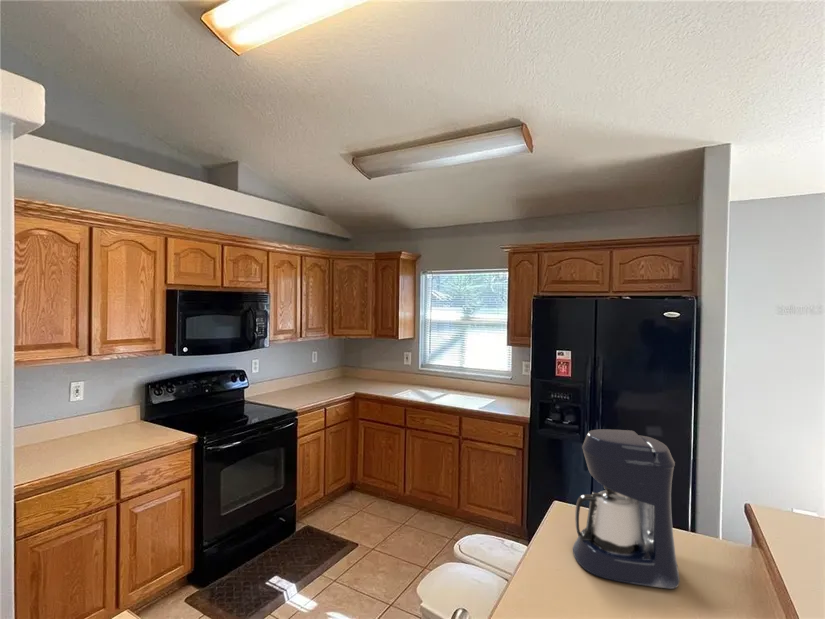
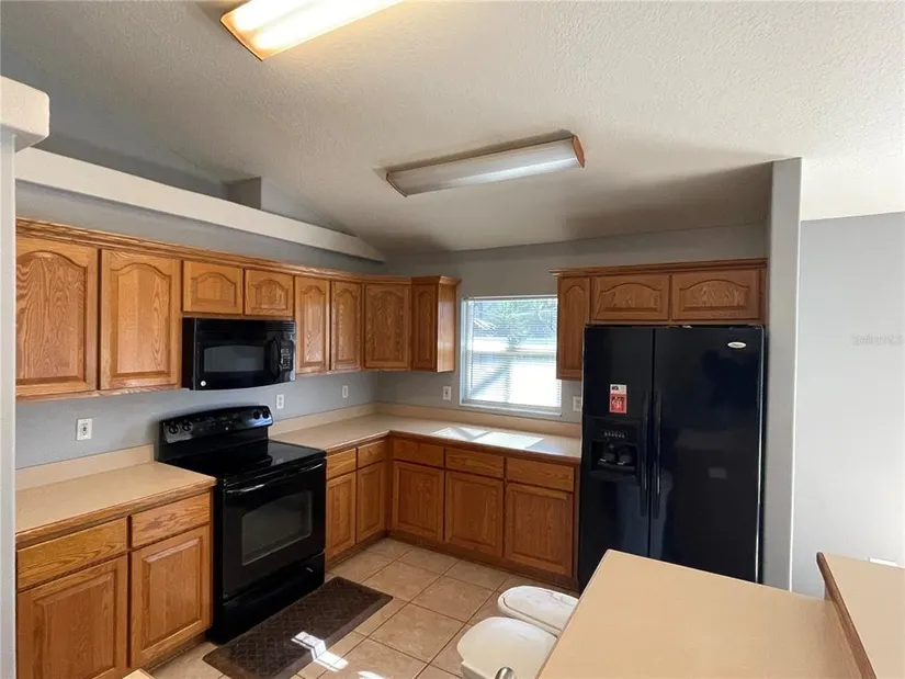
- coffee maker (626, 500)
